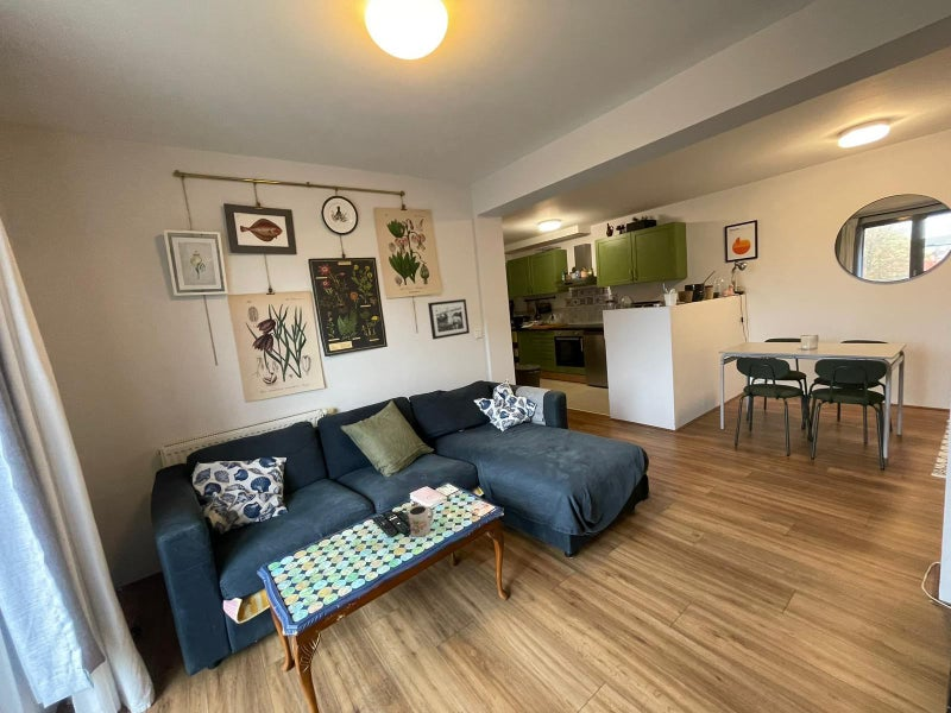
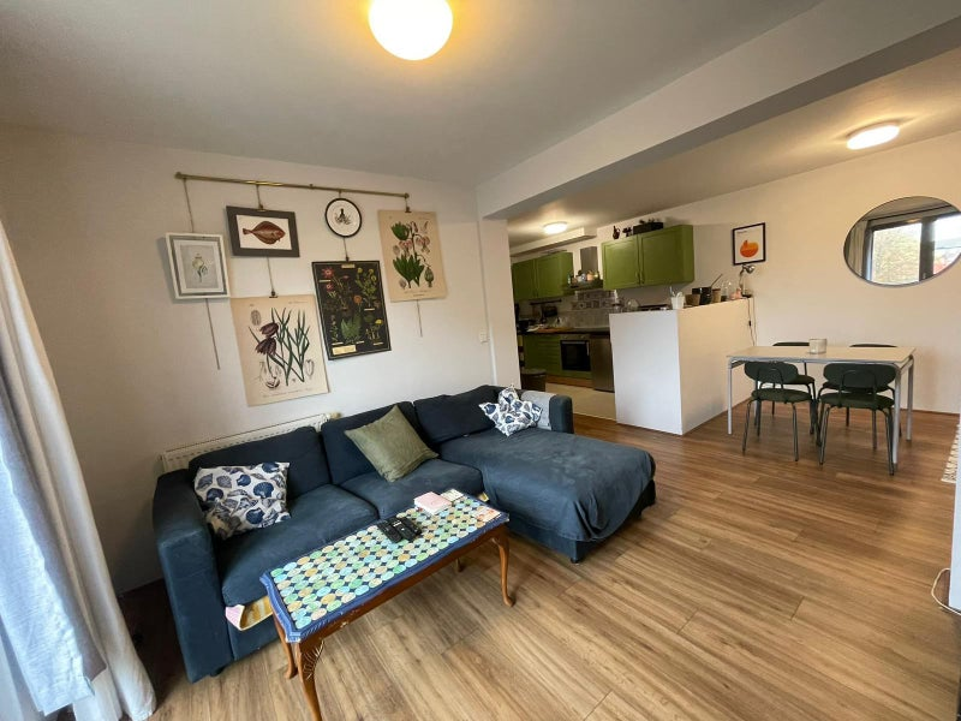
- picture frame (449, 318)
- mug (422, 518)
